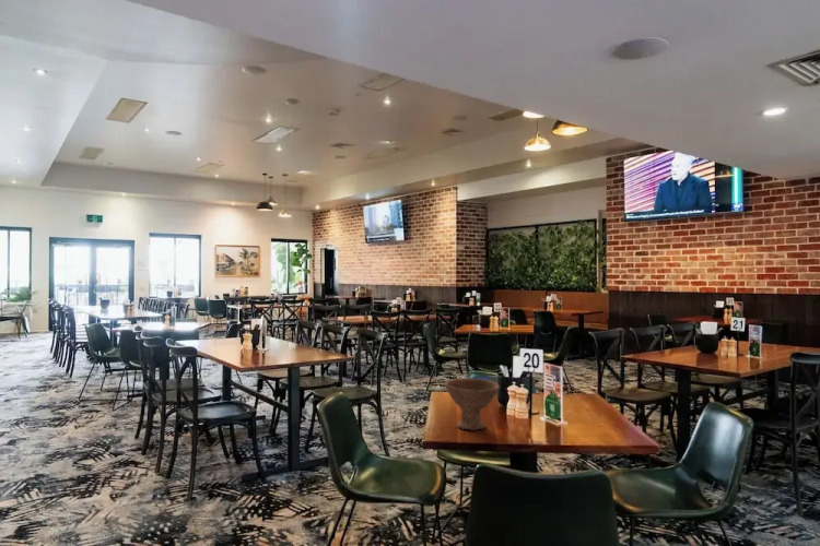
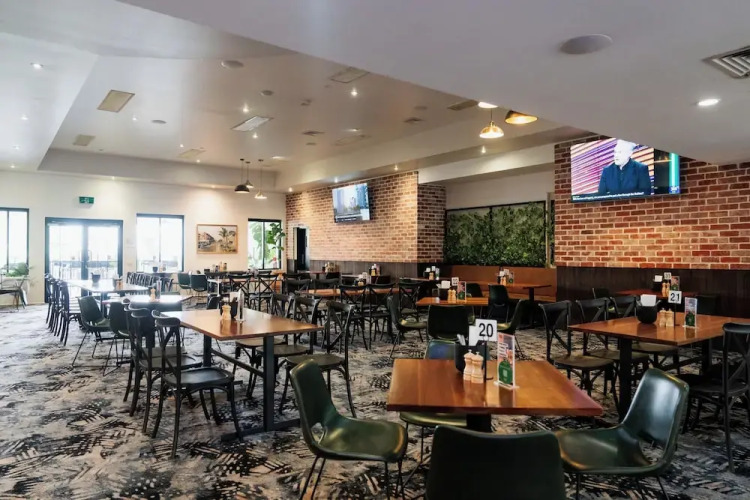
- bowl (470, 403)
